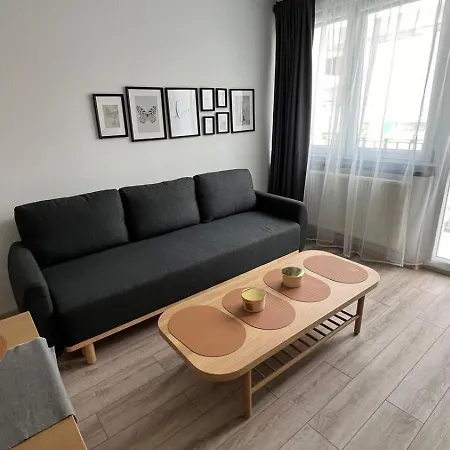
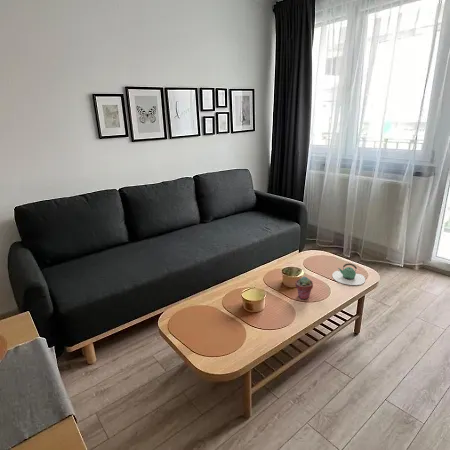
+ potted succulent (304, 286)
+ teapot (349, 270)
